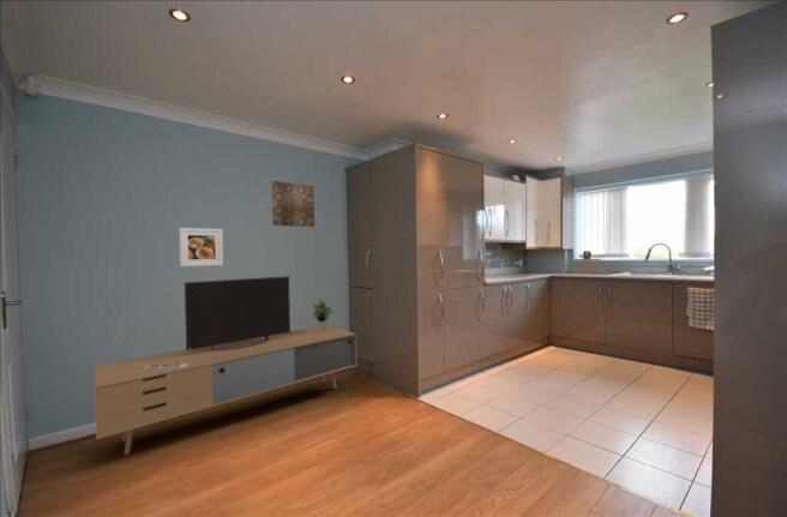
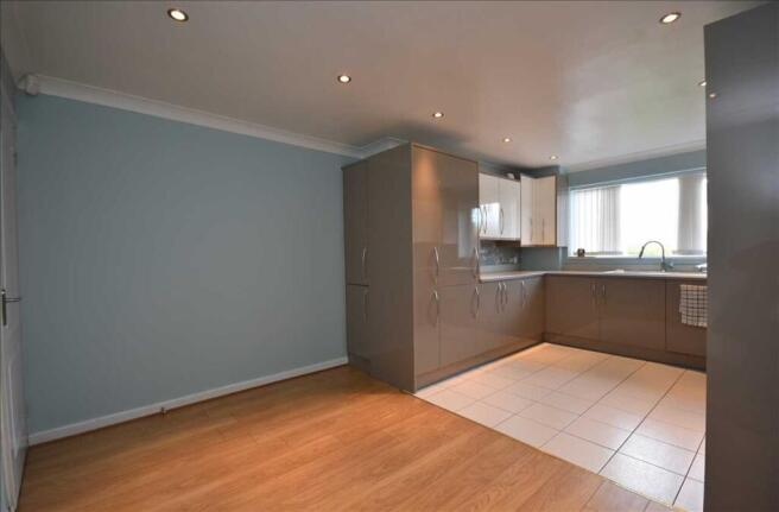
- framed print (202, 247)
- wall art (293, 204)
- media console (244, 344)
